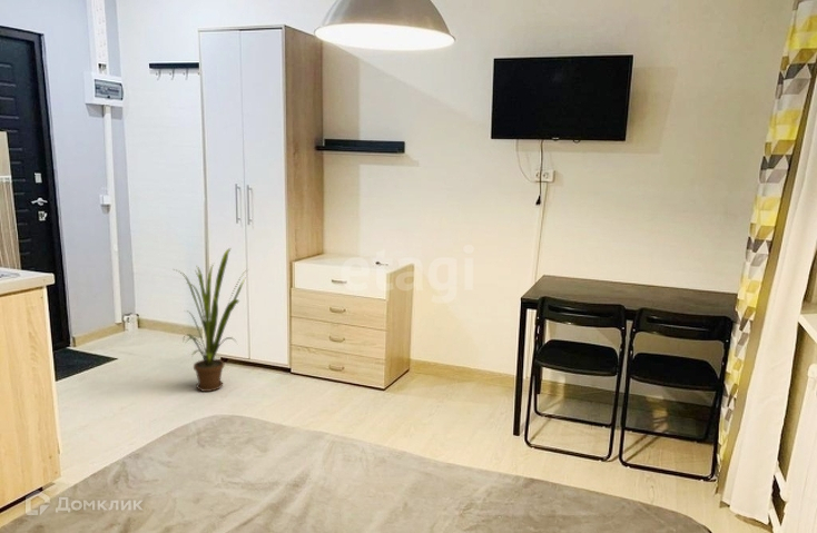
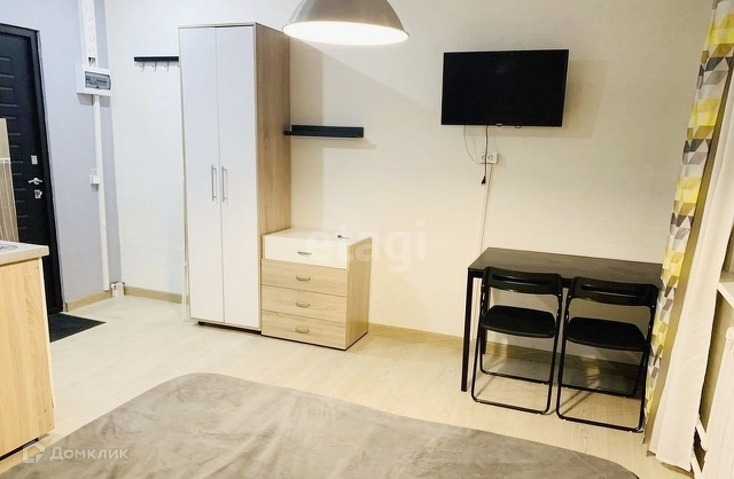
- house plant (208, 319)
